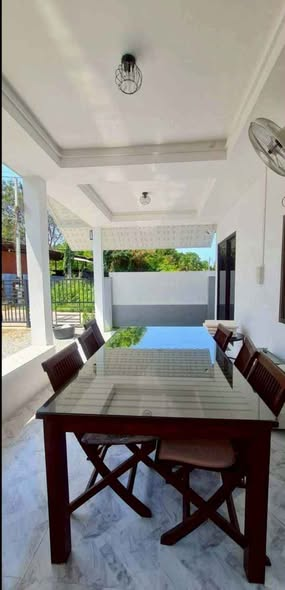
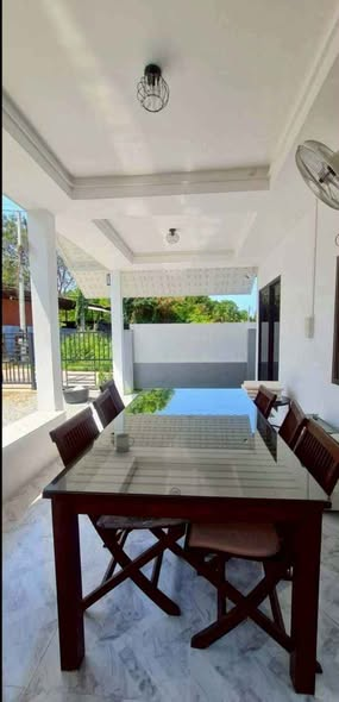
+ cup (125, 441)
